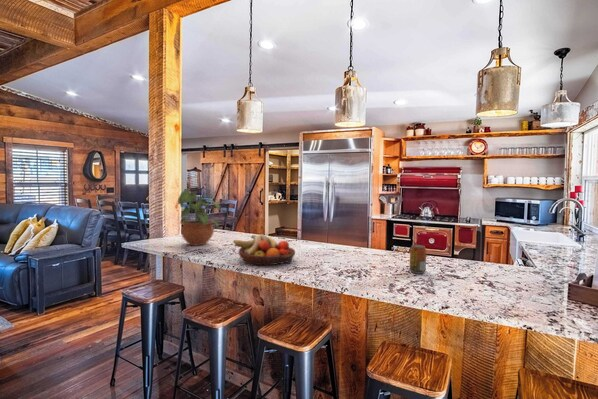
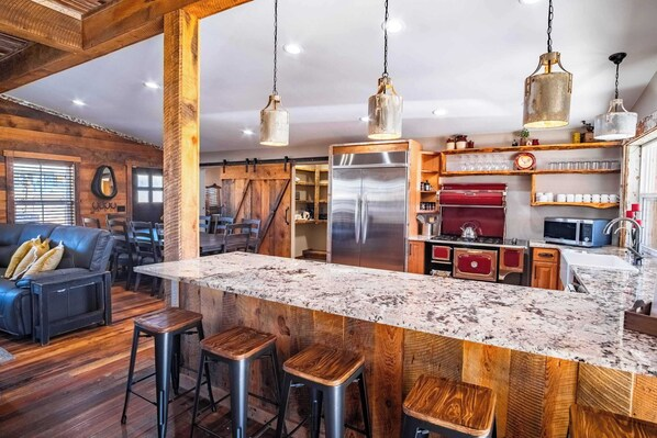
- beverage can (417, 258)
- fruit bowl (266, 247)
- potted plant (194, 216)
